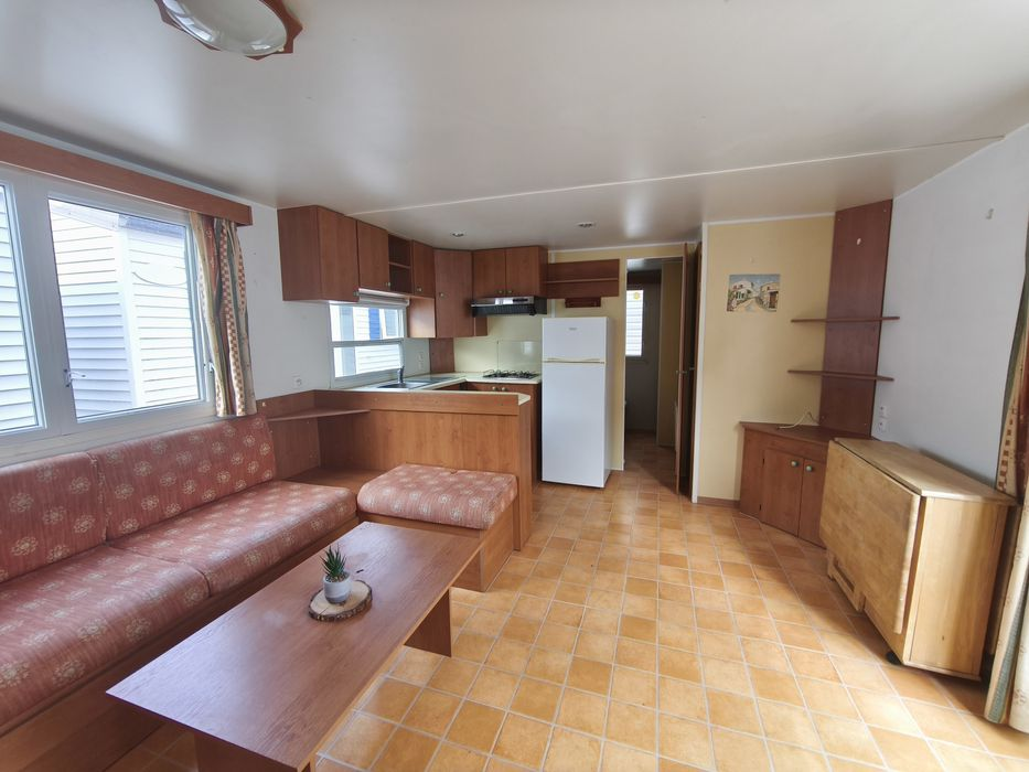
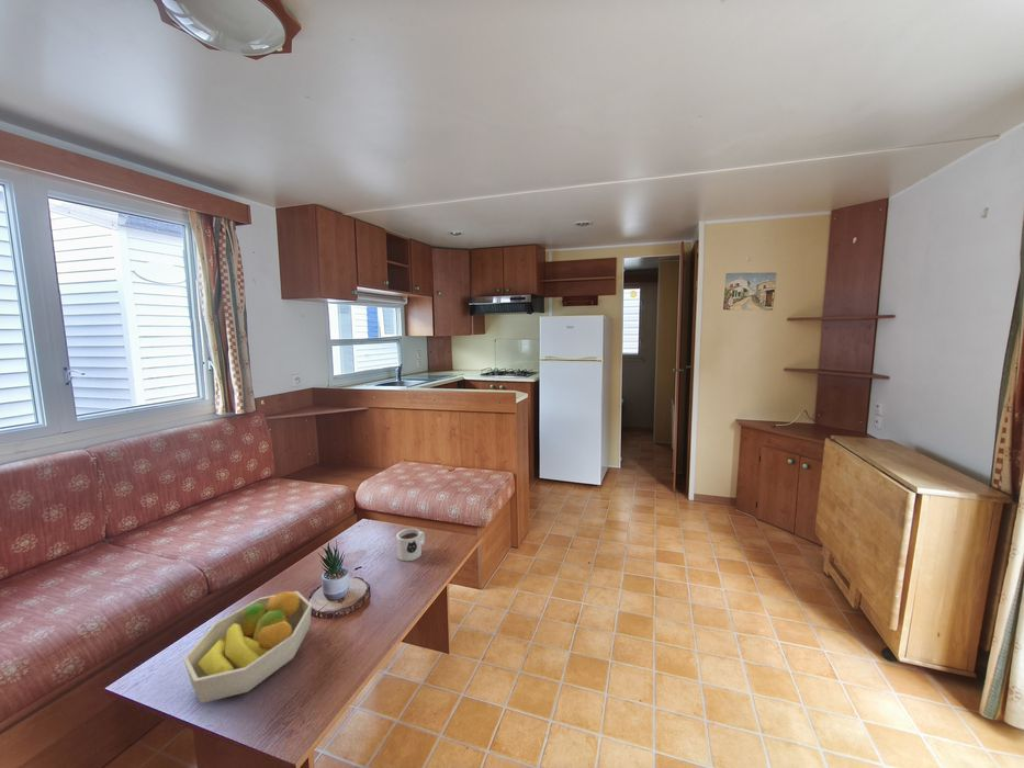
+ fruit bowl (254, 637)
+ mug (410, 542)
